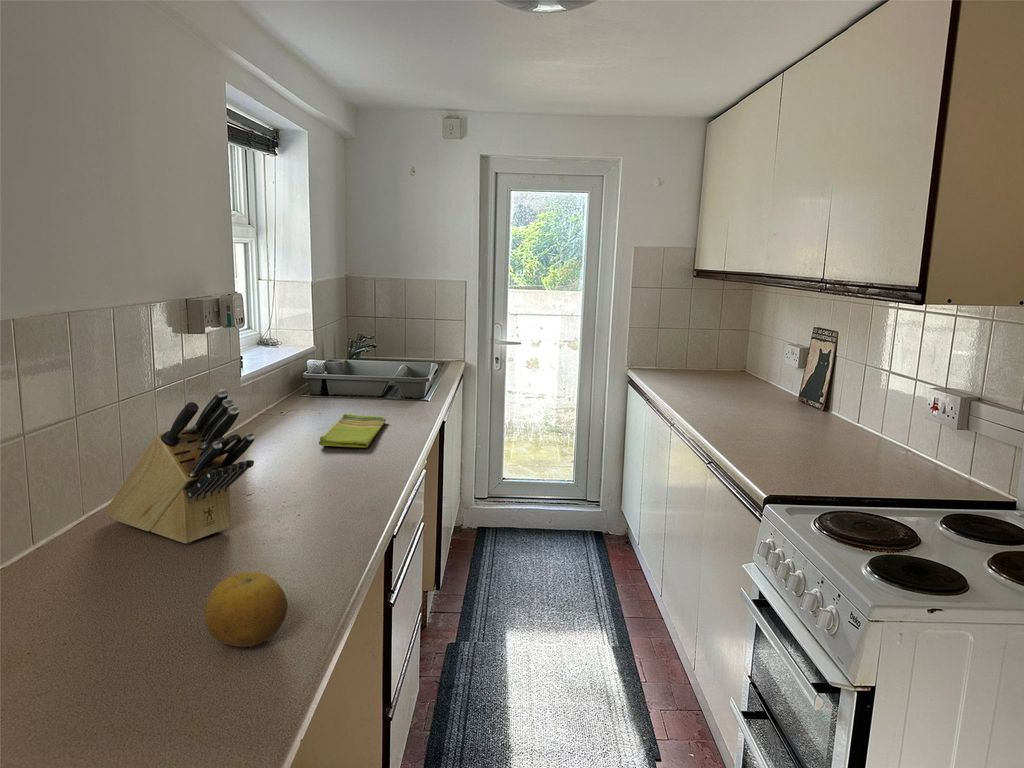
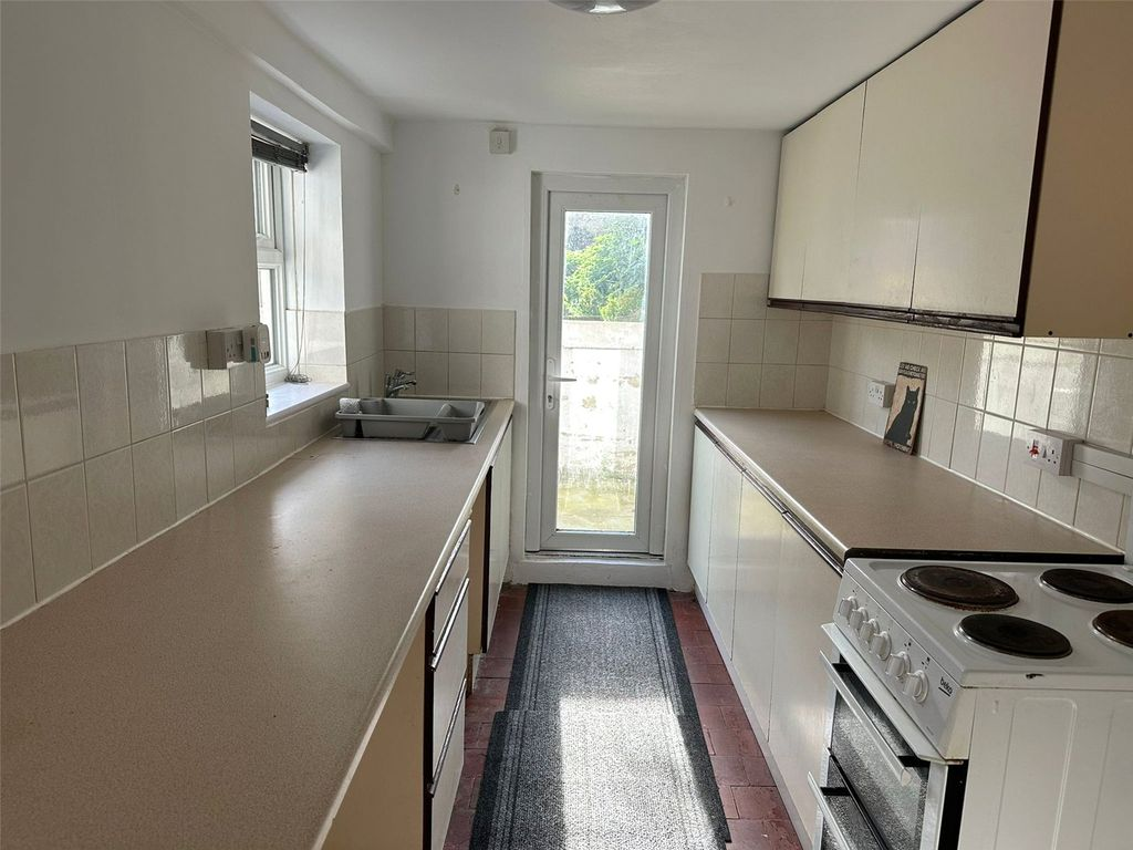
- dish towel (354, 429)
- fruit (246, 609)
- knife block (179, 458)
